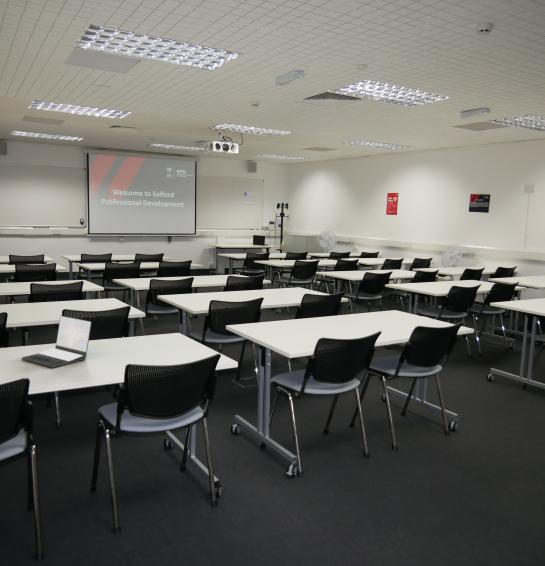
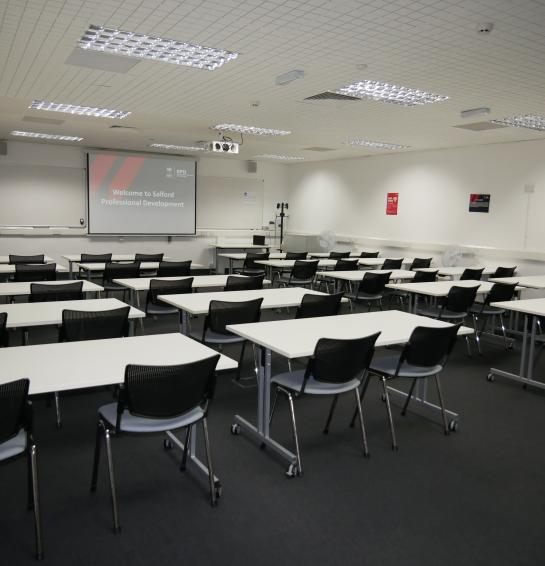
- laptop (57, 340)
